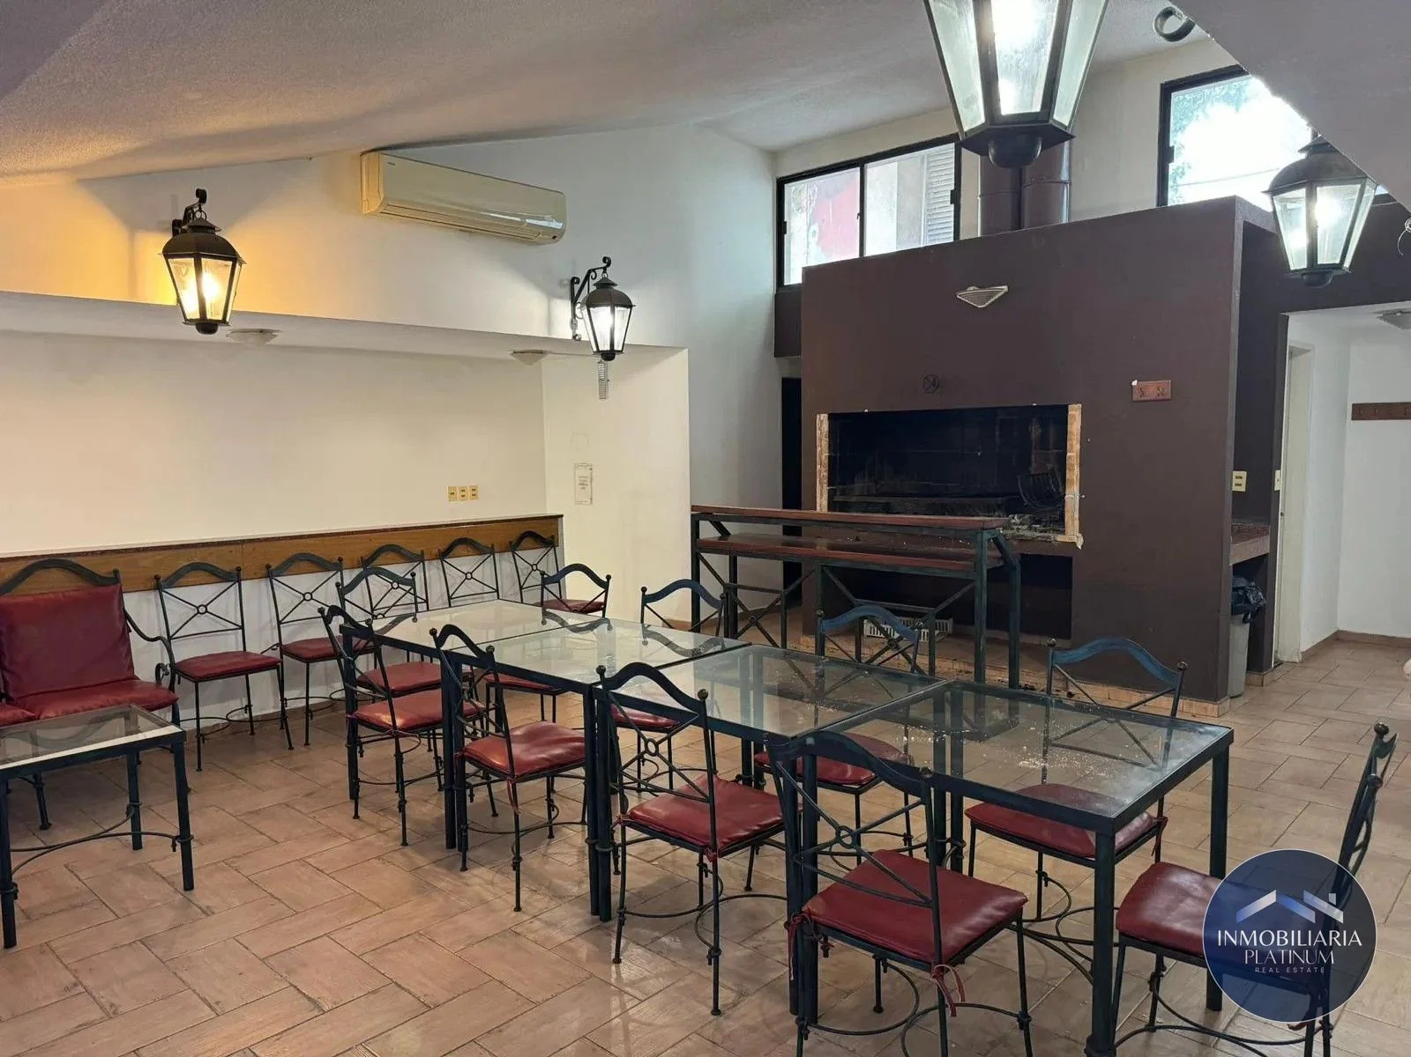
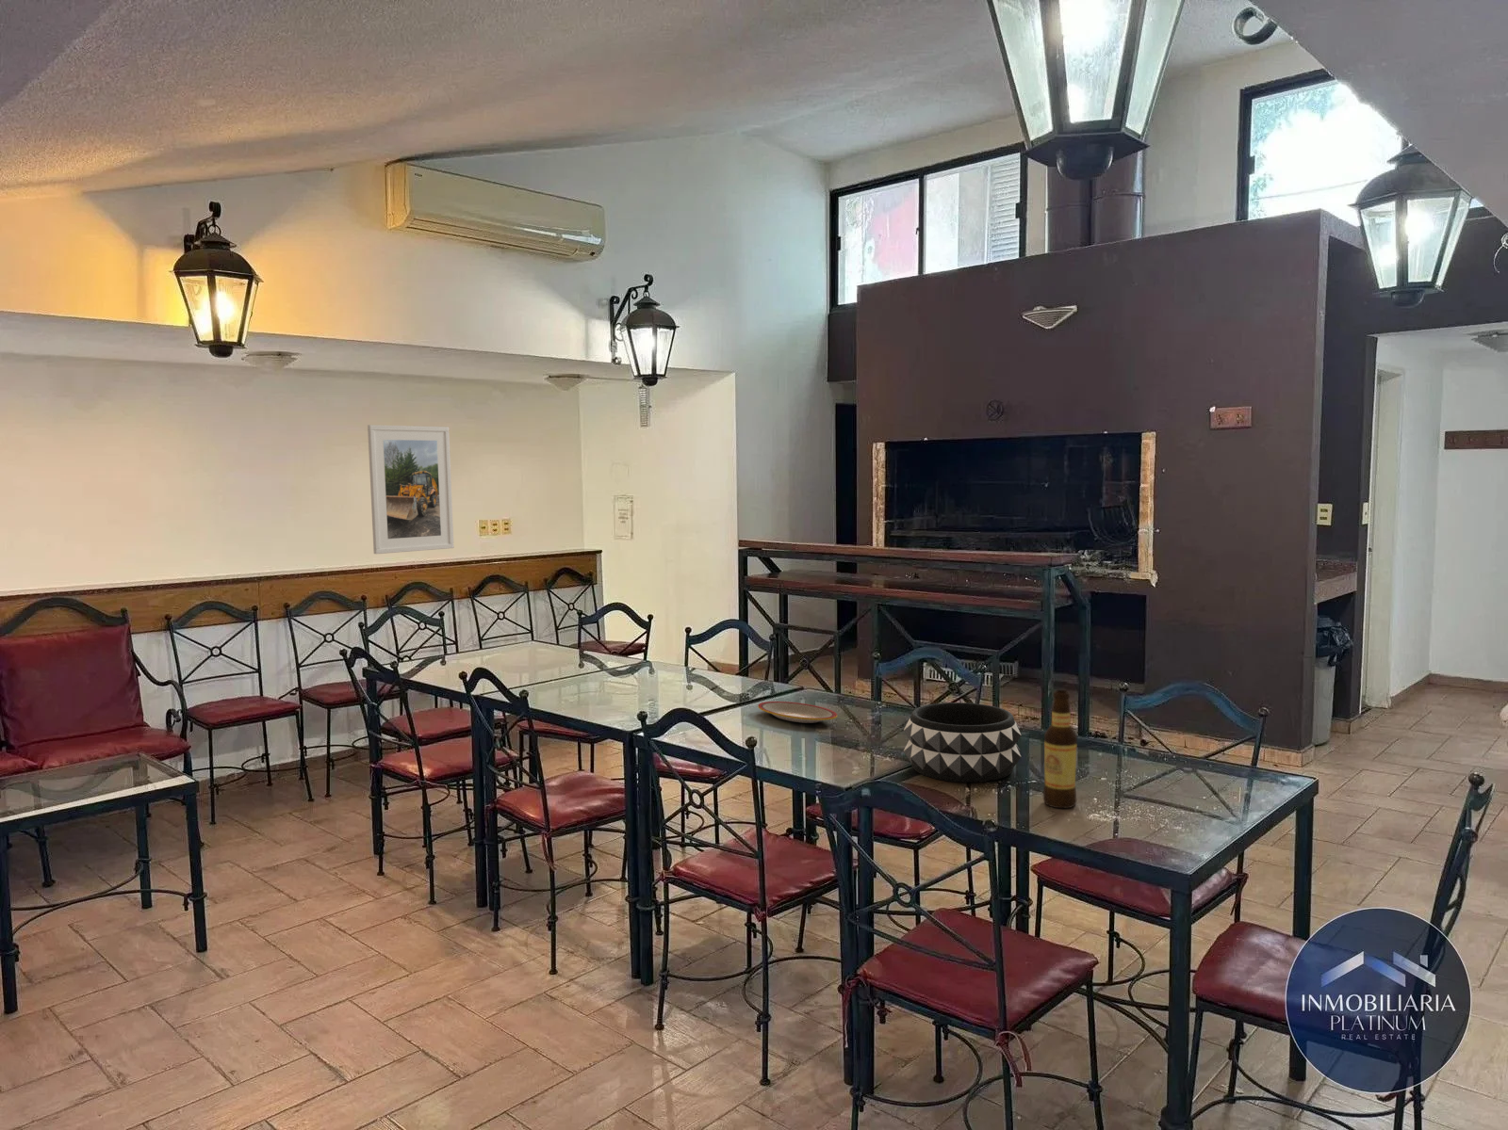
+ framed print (412, 489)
+ plate (797, 713)
+ bottle (1060, 748)
+ decorative bowl (962, 741)
